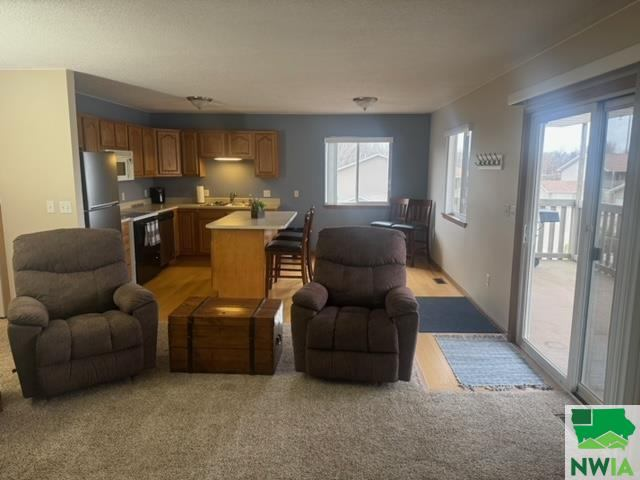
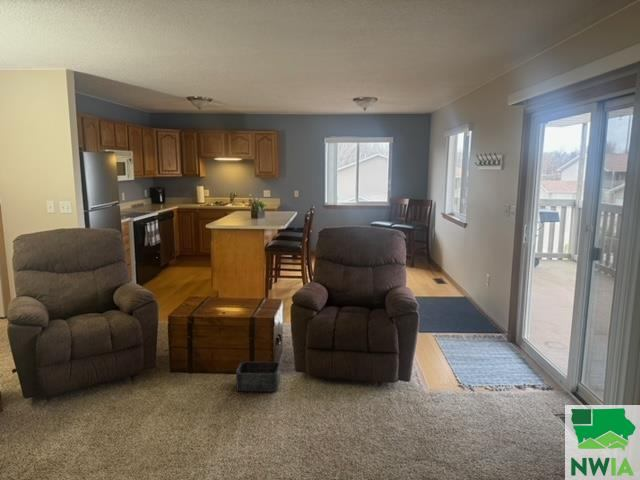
+ storage bin (258, 376)
